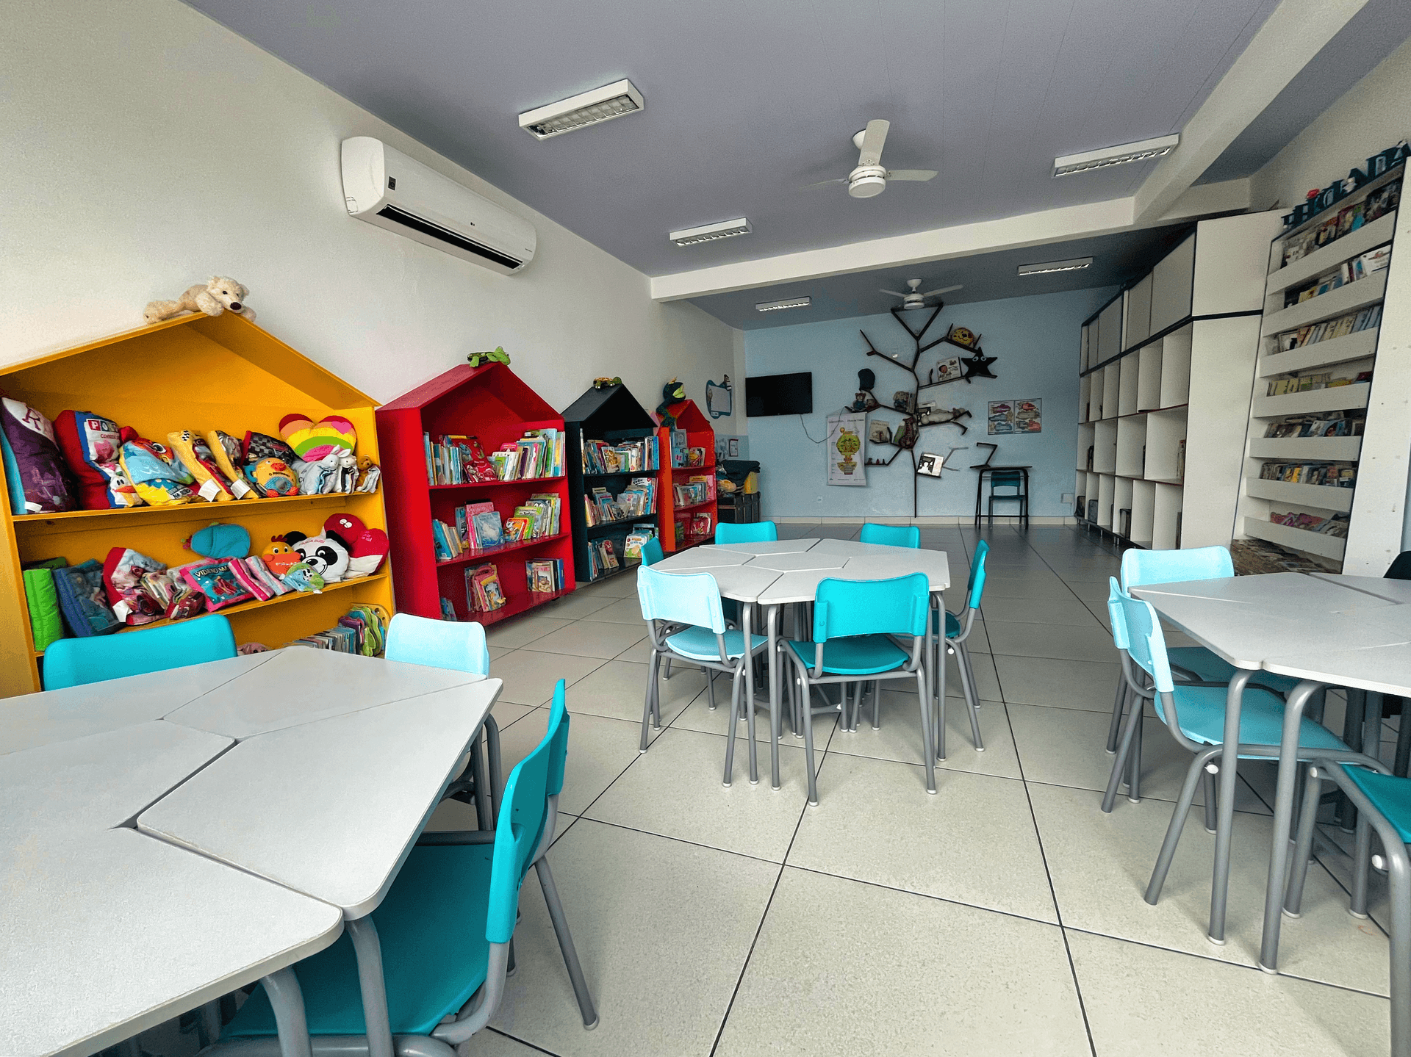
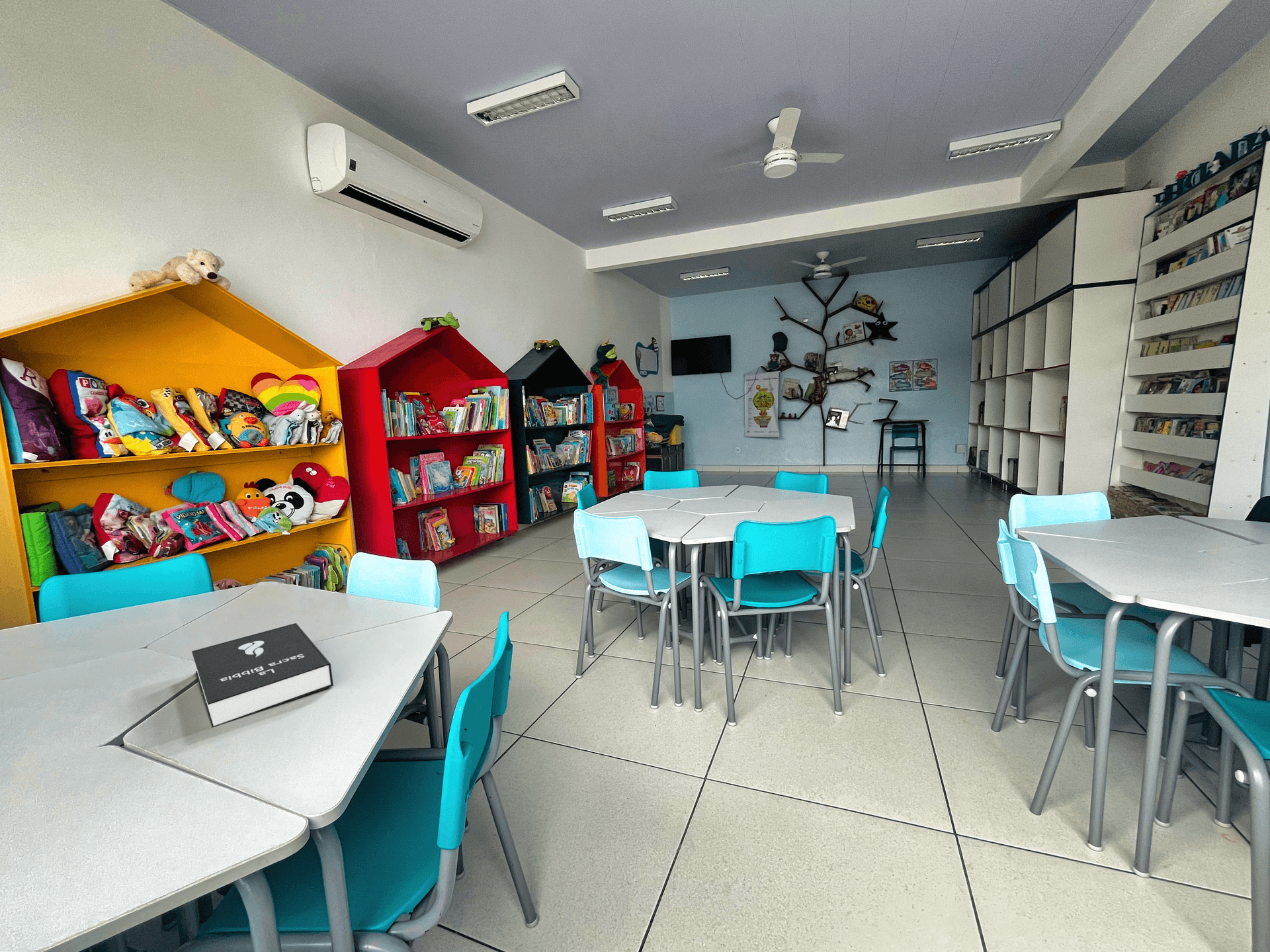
+ booklet (261, 668)
